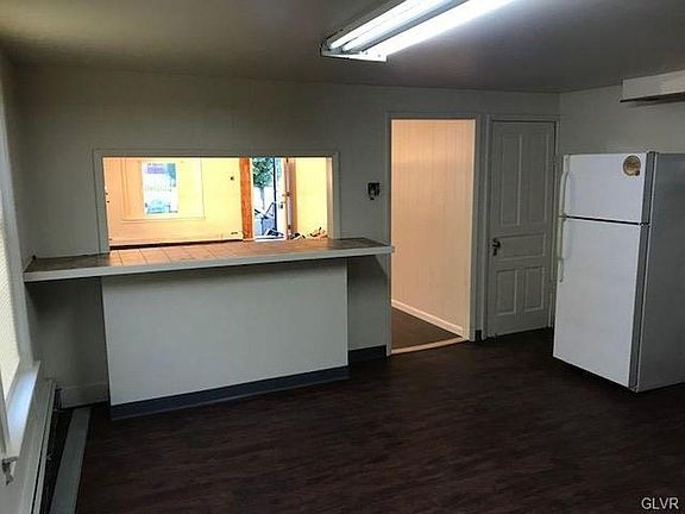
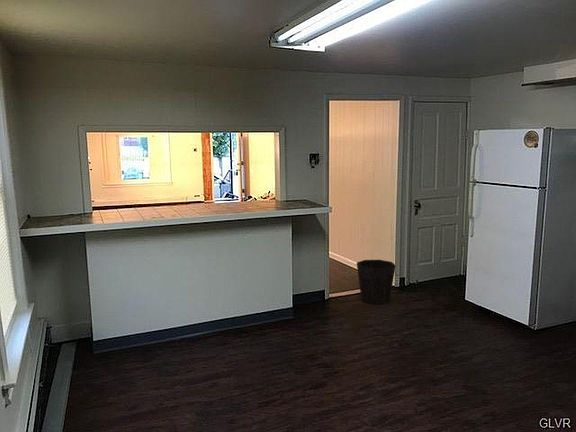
+ waste bin (375, 281)
